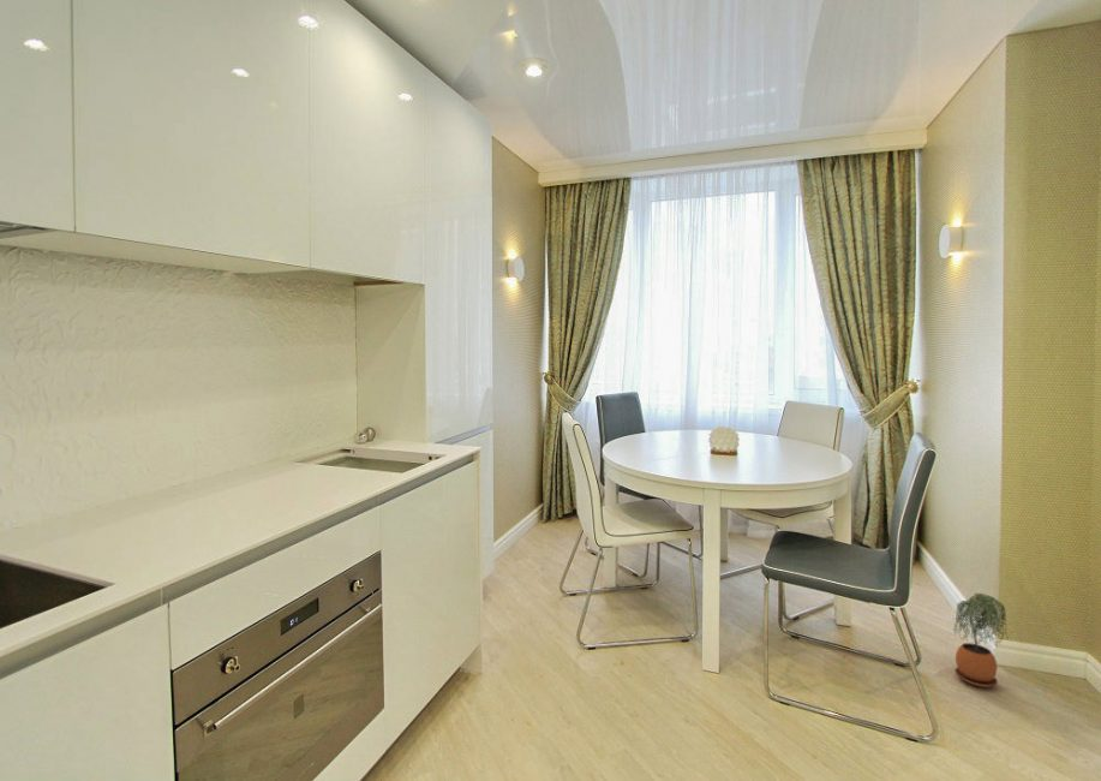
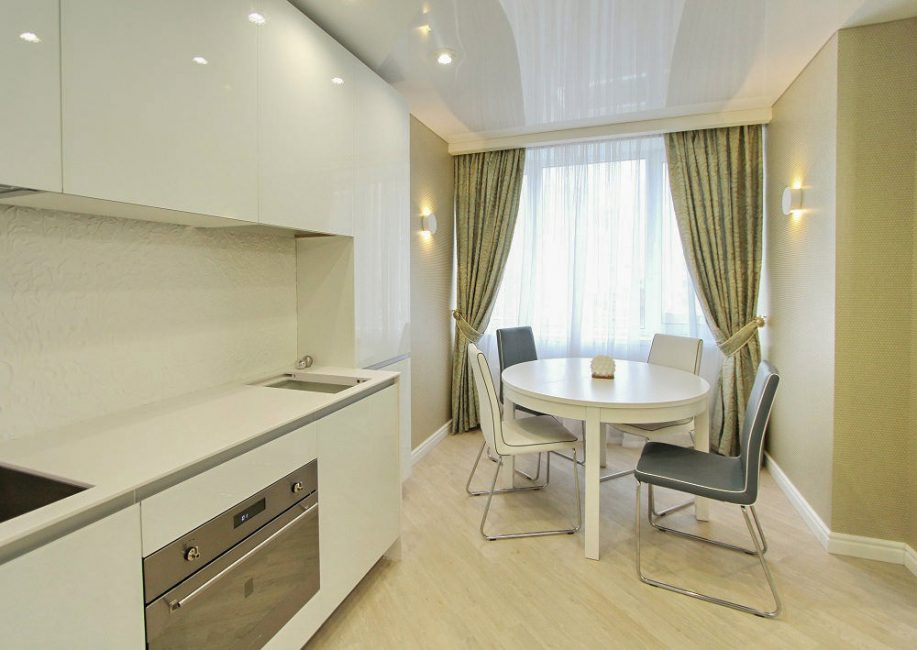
- potted plant (980, 637)
